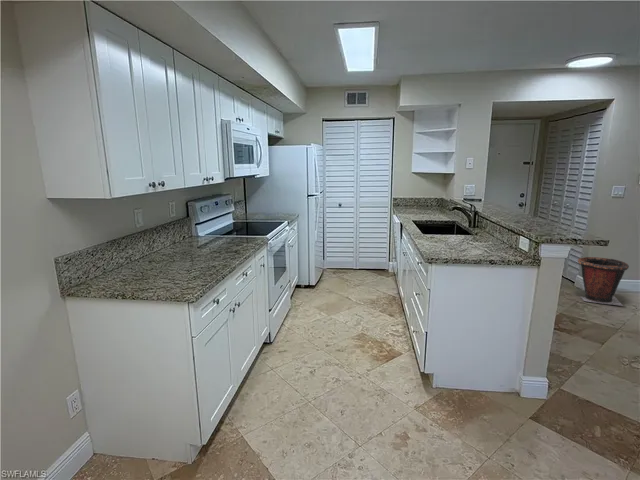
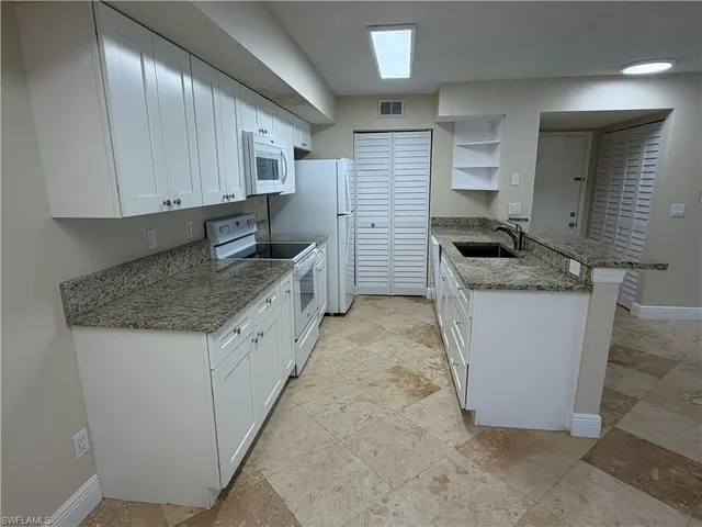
- waste bin (602, 279)
